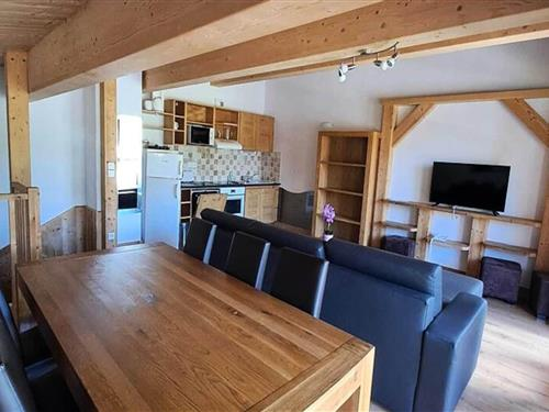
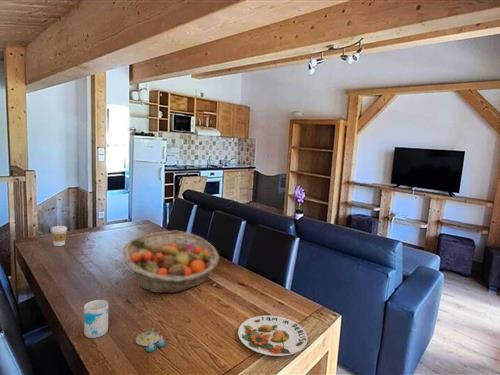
+ fruit basket (173, 259)
+ plate (272, 334)
+ coffee cup (59, 235)
+ mug (93, 316)
+ salt and pepper shaker set (150, 336)
